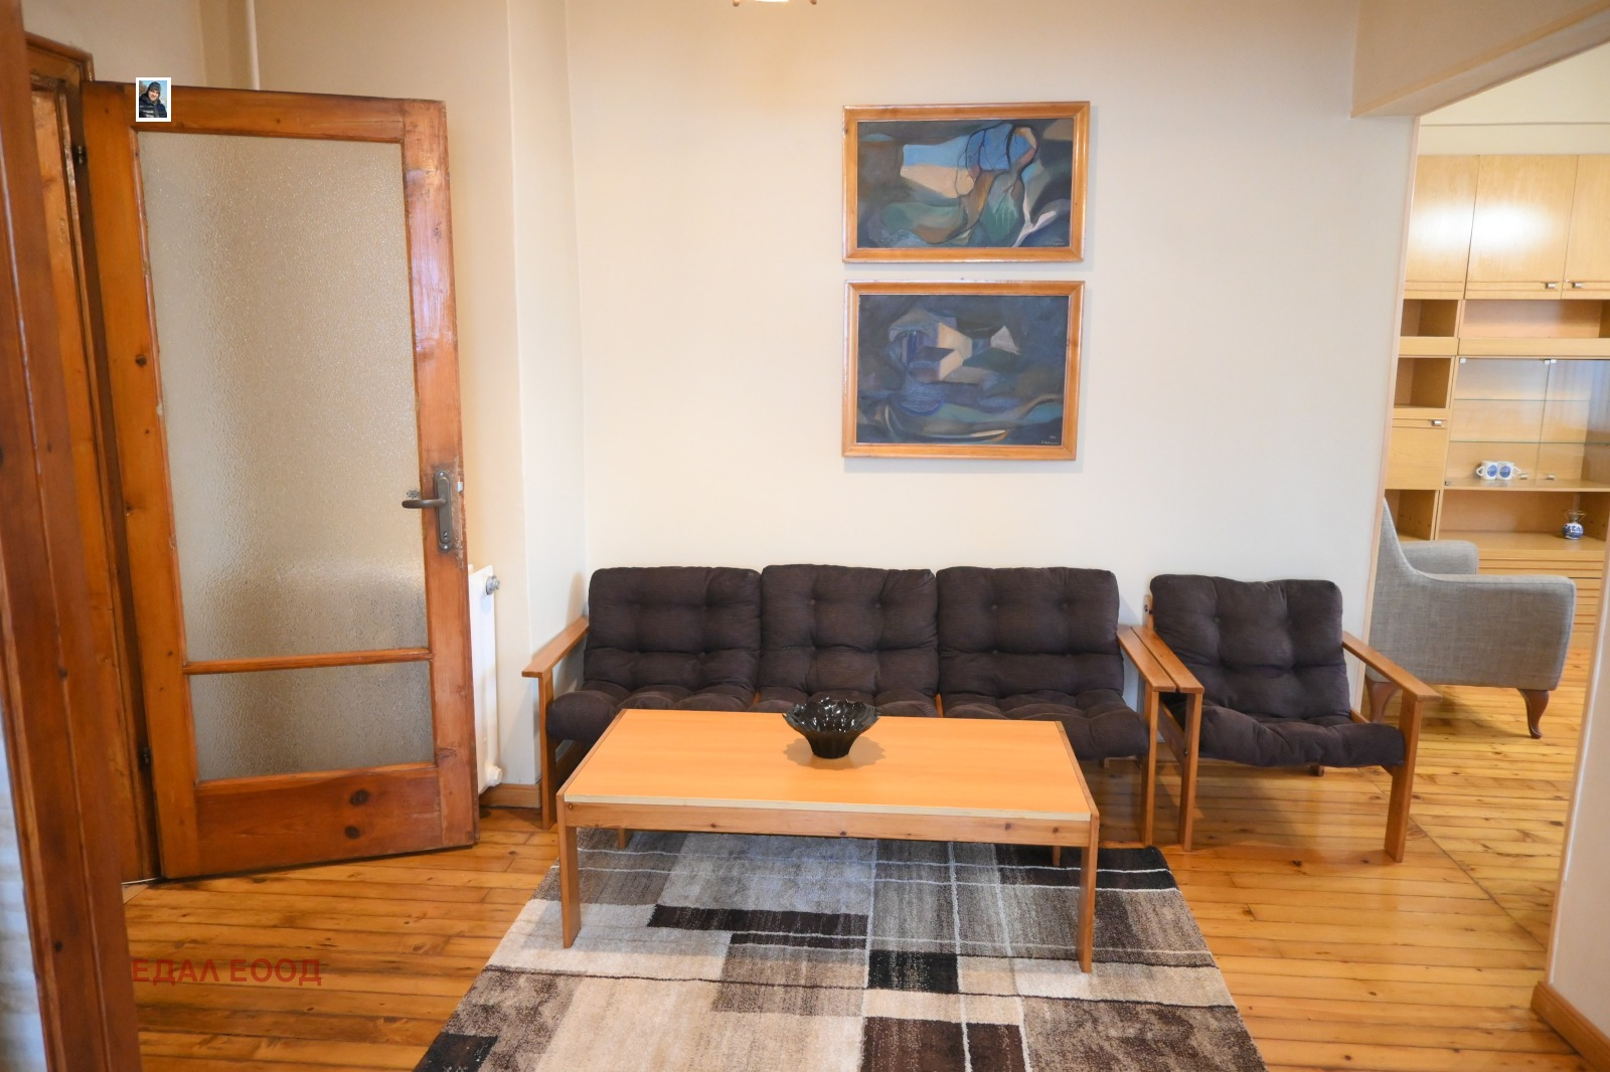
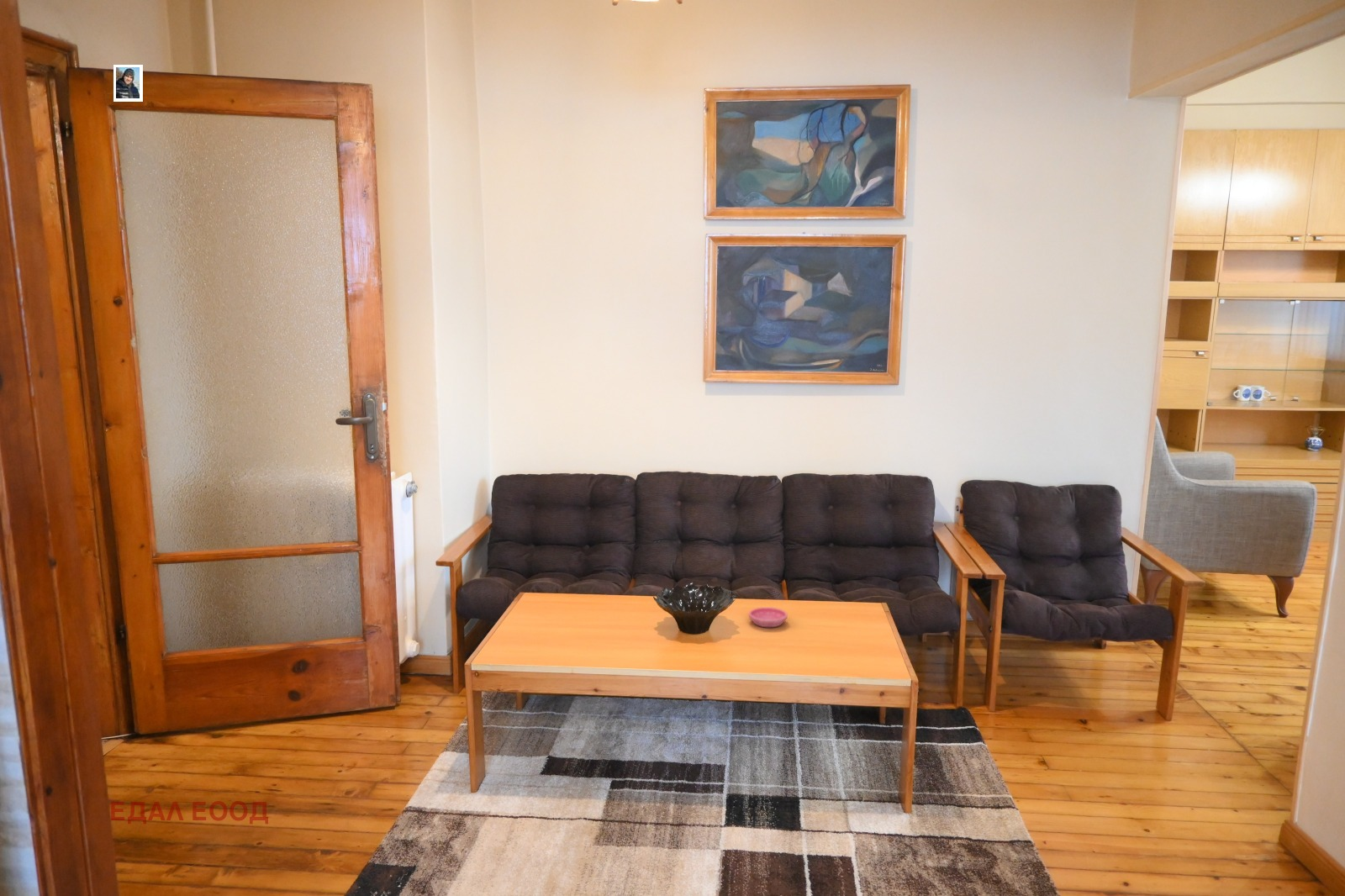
+ saucer (767, 618)
